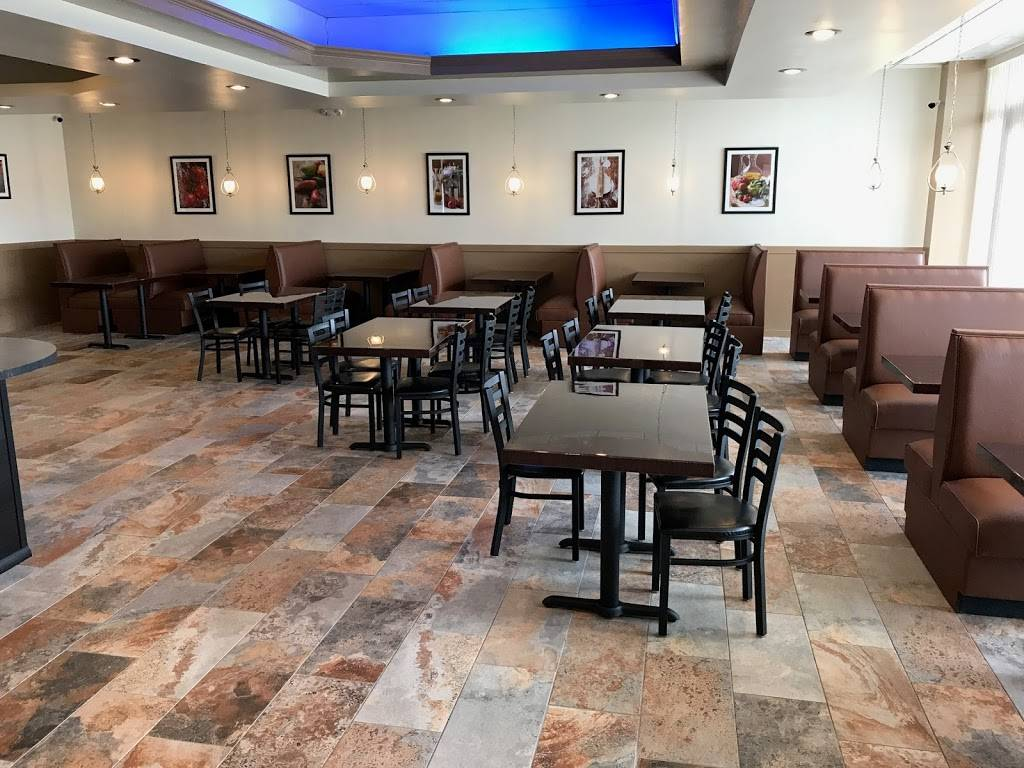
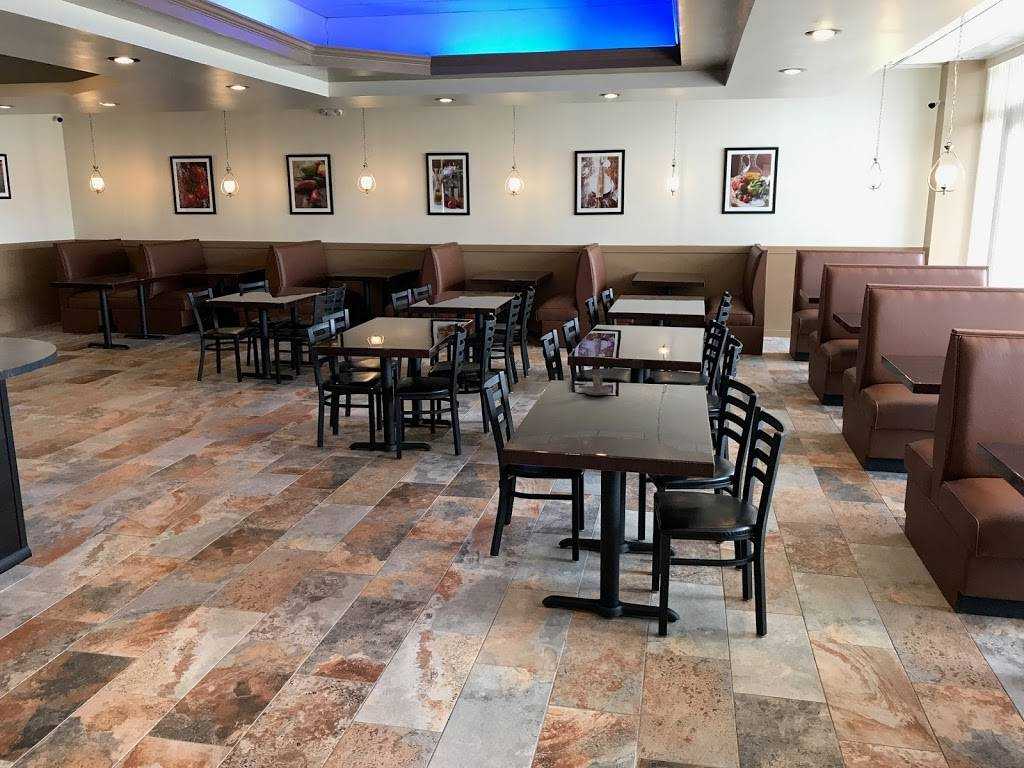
+ candle holder (597, 384)
